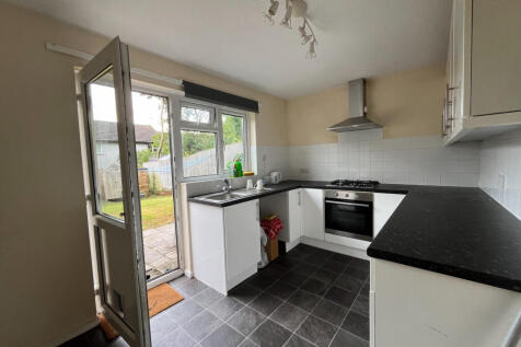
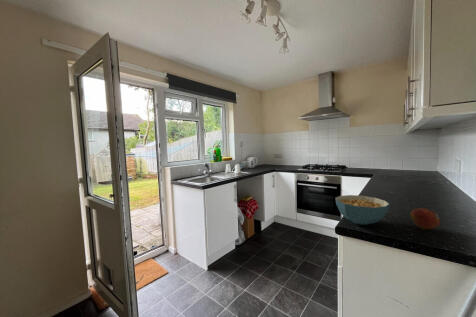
+ fruit (424, 219)
+ cereal bowl (360, 211)
